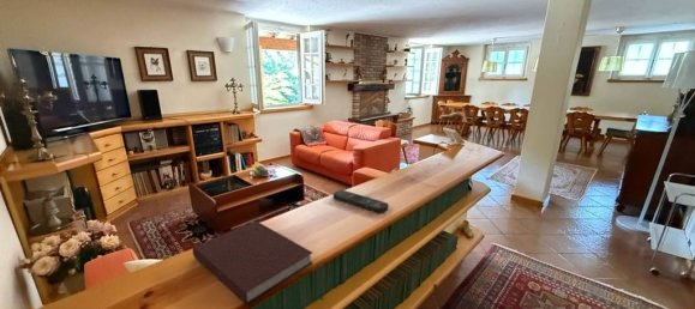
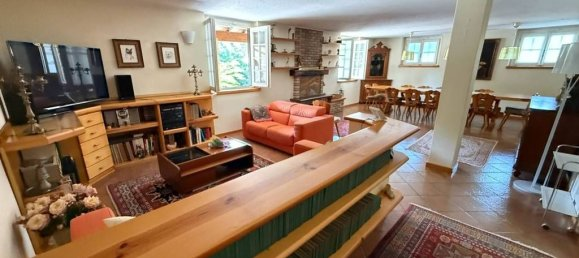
- remote control (359, 200)
- notebook (252, 254)
